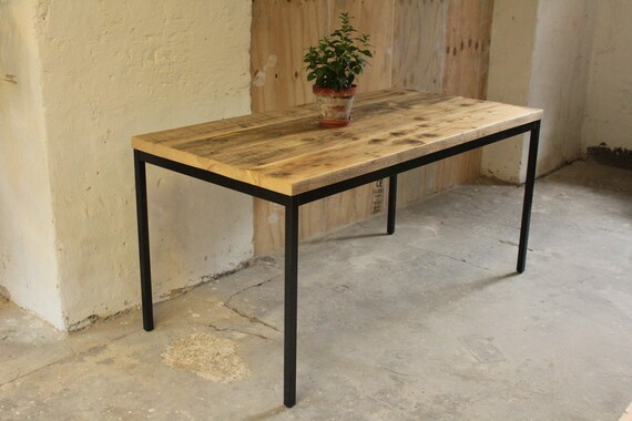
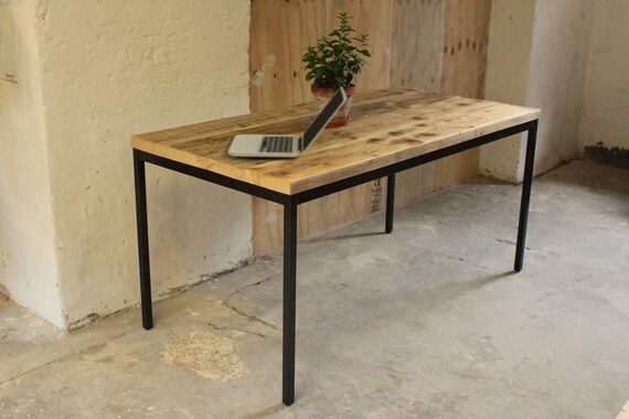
+ laptop (287, 135)
